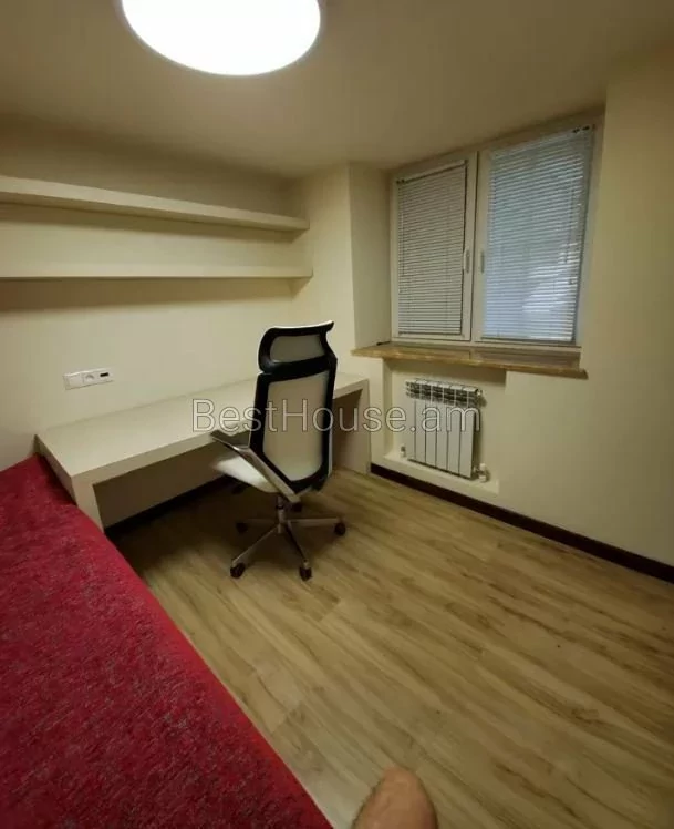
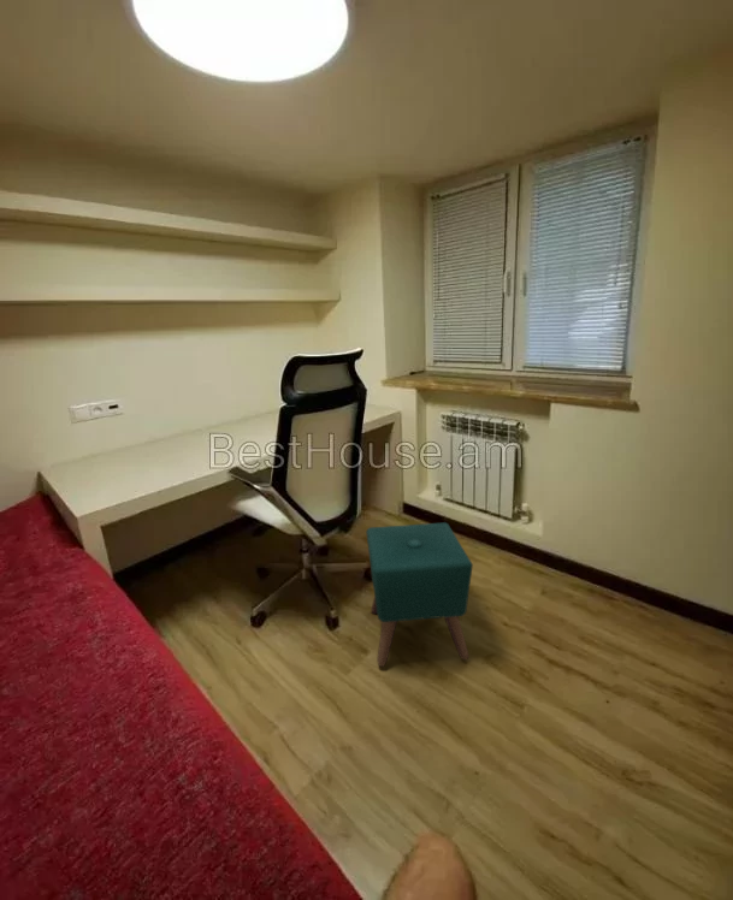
+ ottoman (415, 588)
